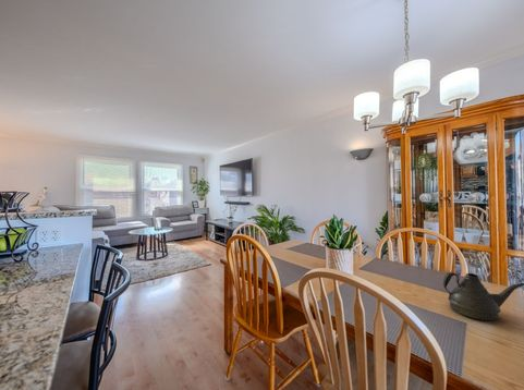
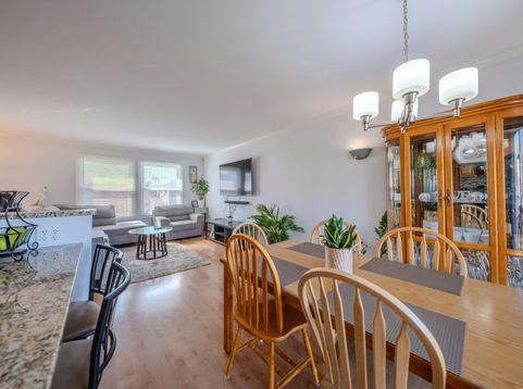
- teapot (483, 294)
